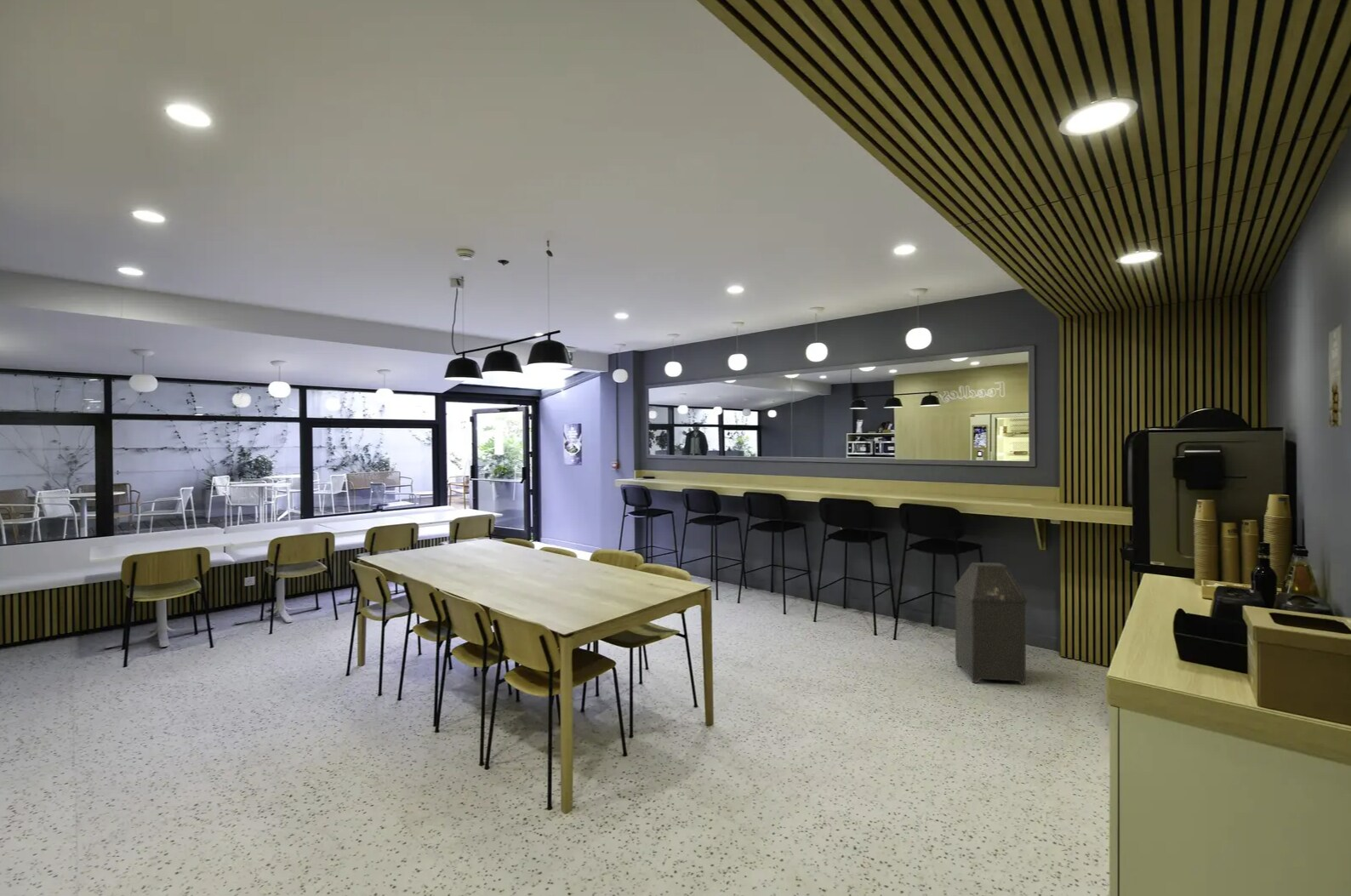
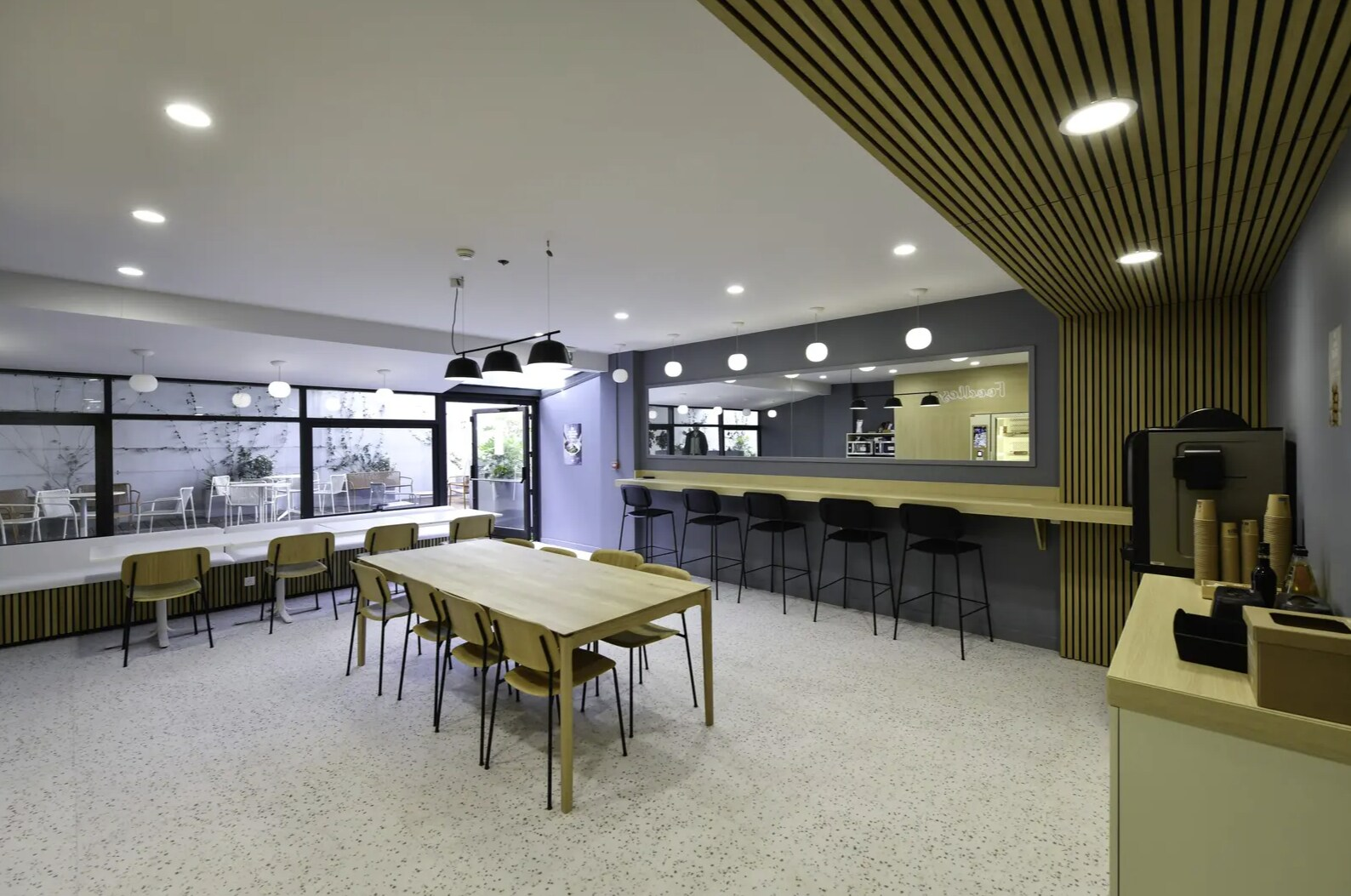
- trash can (989, 619)
